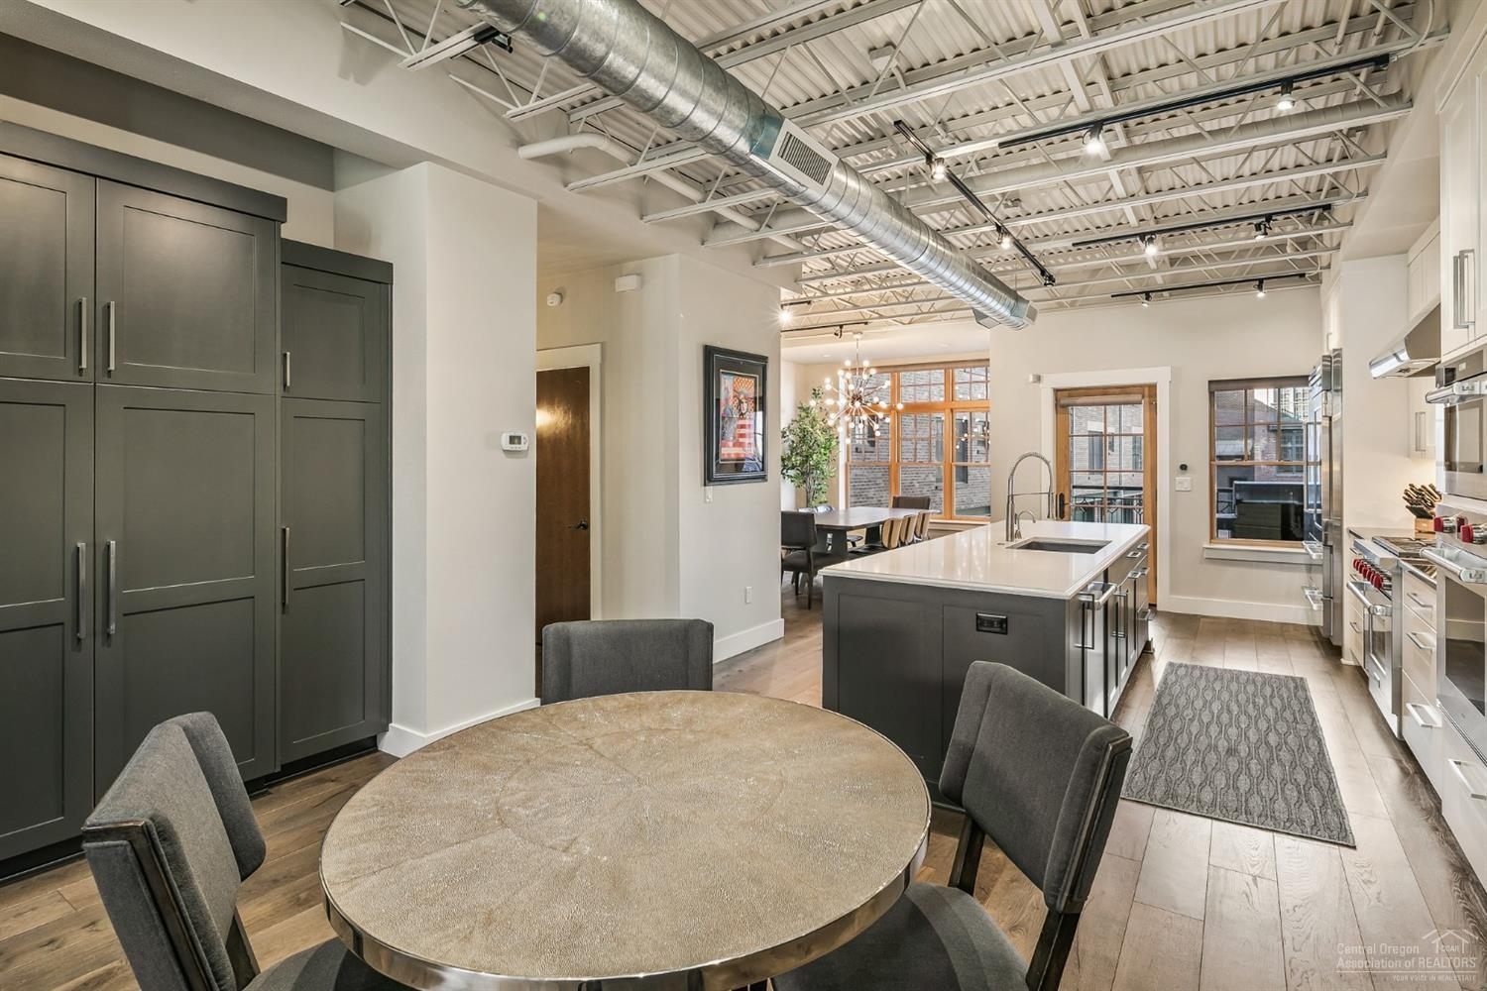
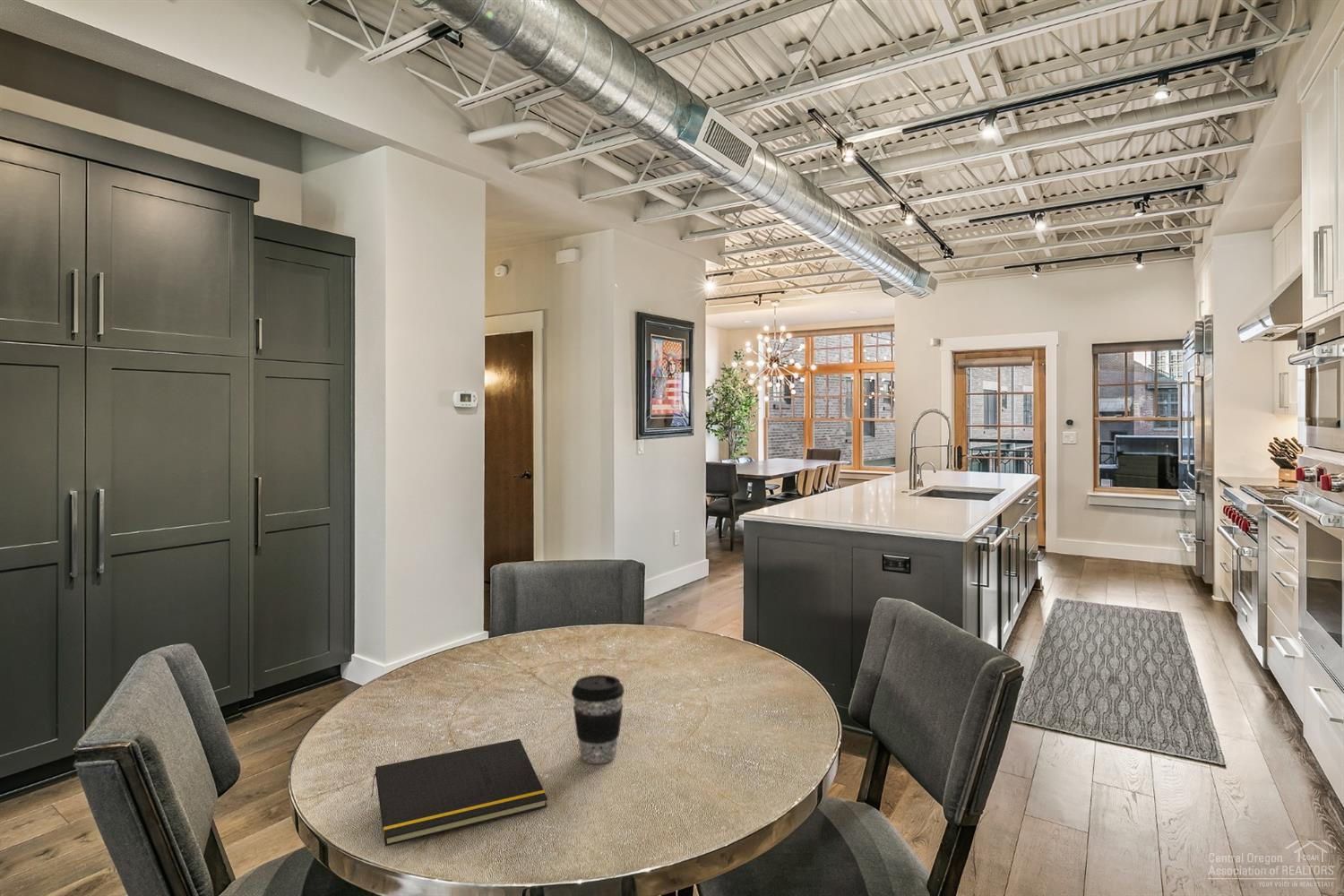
+ notepad (460, 786)
+ coffee cup (598, 719)
